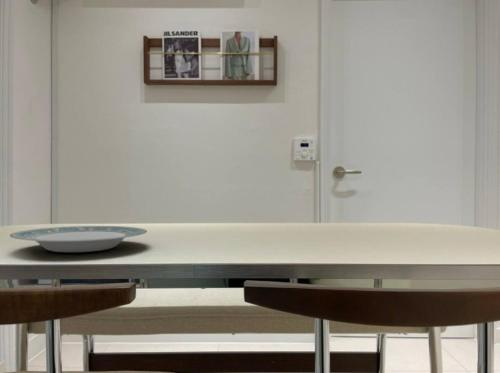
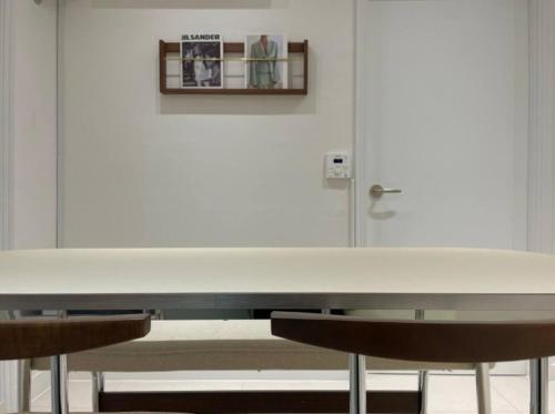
- plate (81, 240)
